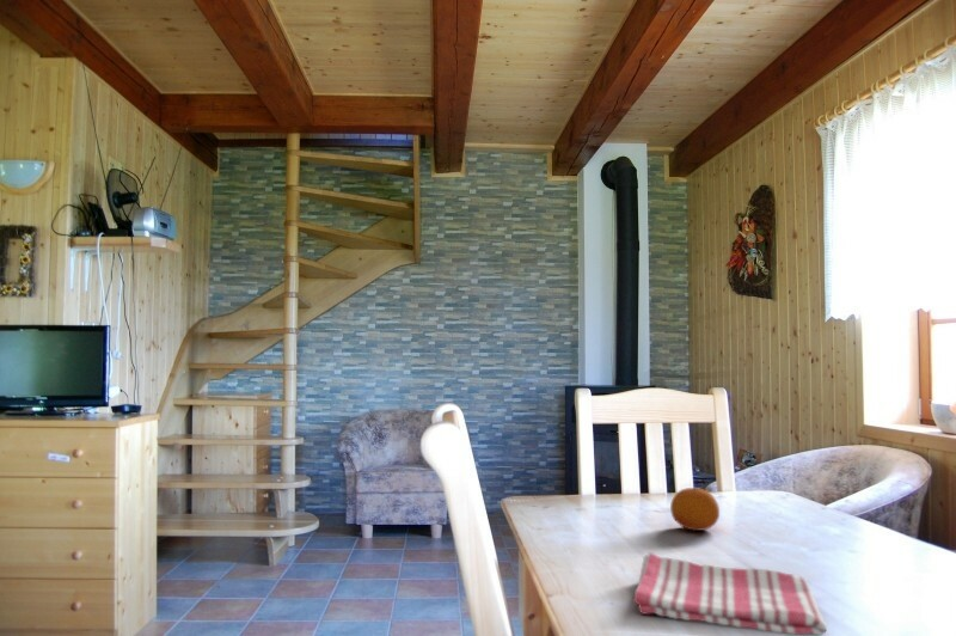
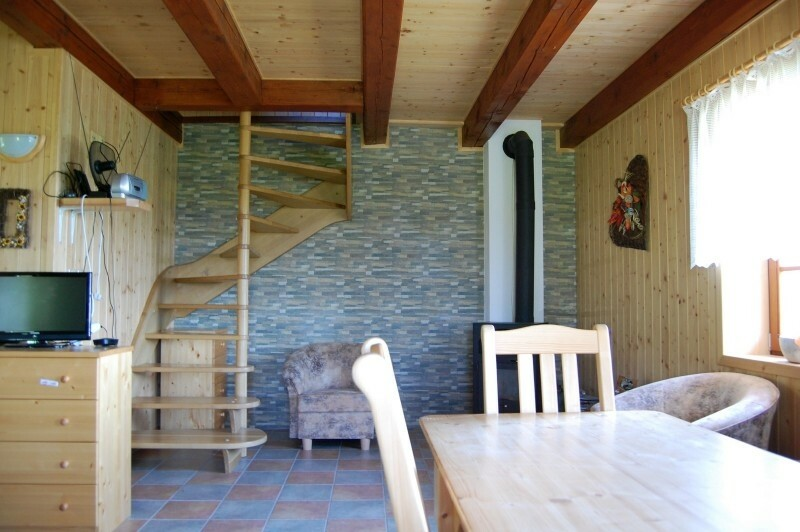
- dish towel (724, 589)
- fruit (694, 508)
